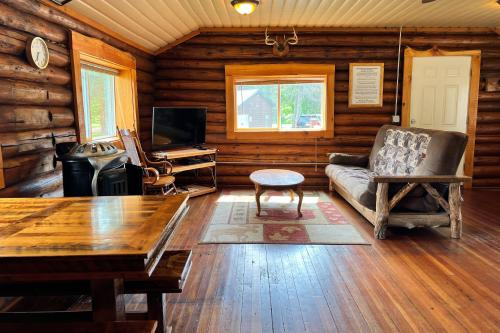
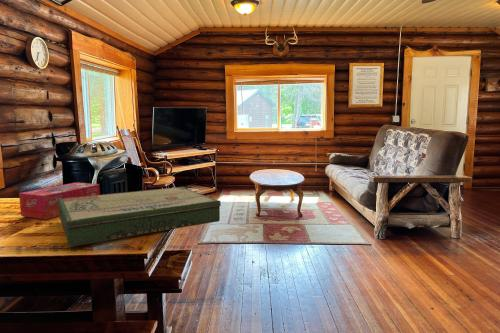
+ board game (137, 210)
+ tissue box (62, 198)
